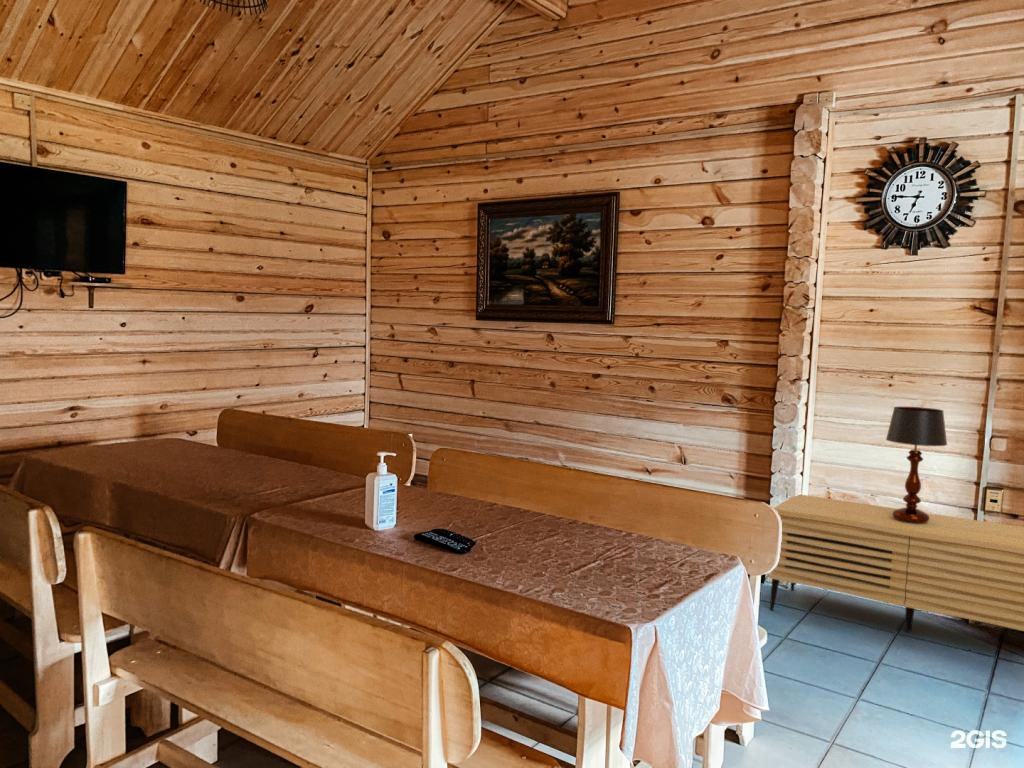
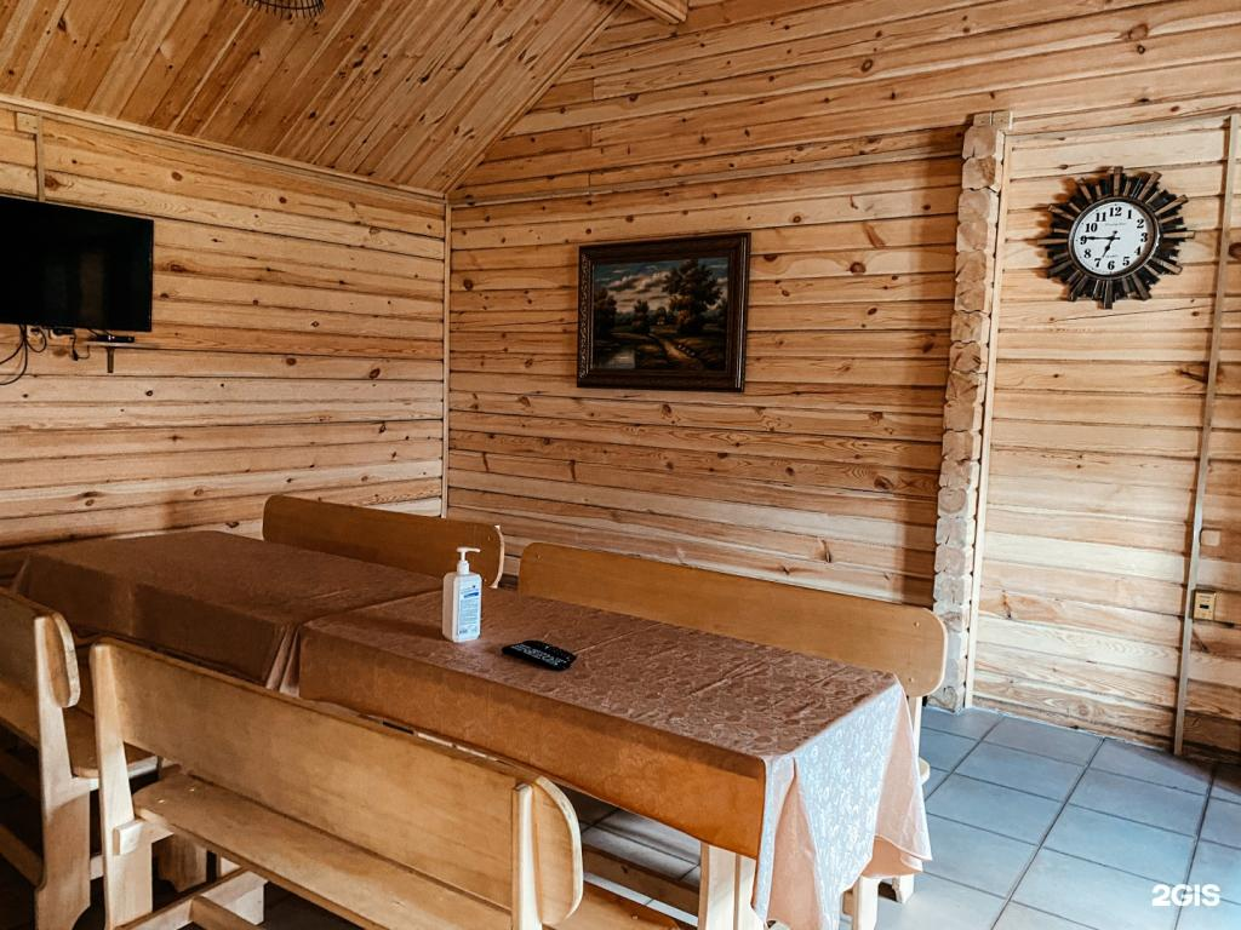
- sideboard (913, 575)
- table lamp (914, 464)
